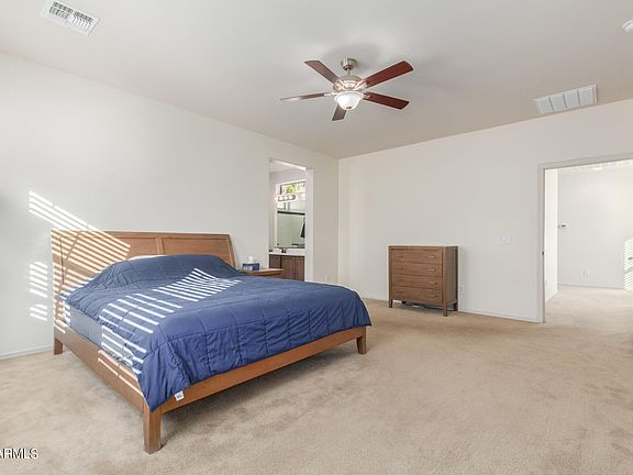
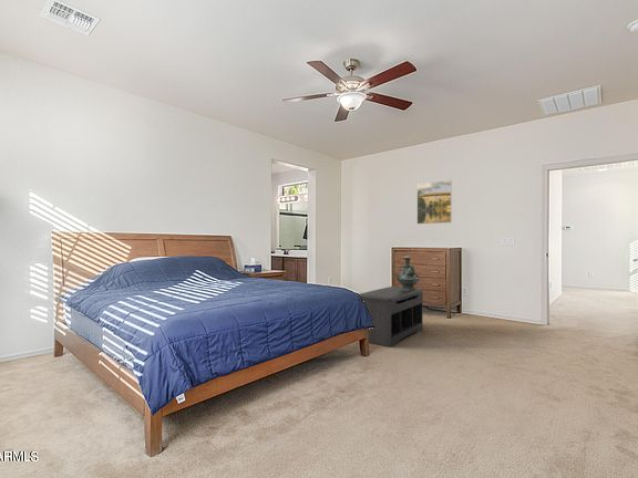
+ bench (391, 312)
+ decorative urn (407, 272)
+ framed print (433, 202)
